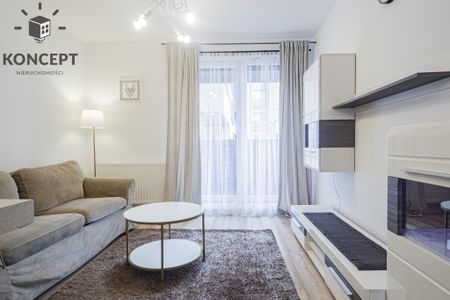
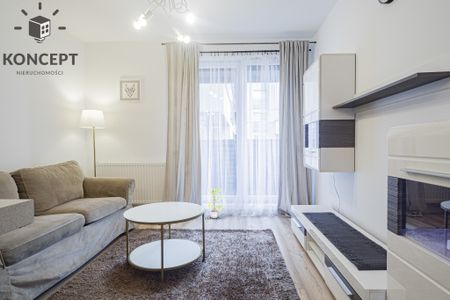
+ potted plant (216, 200)
